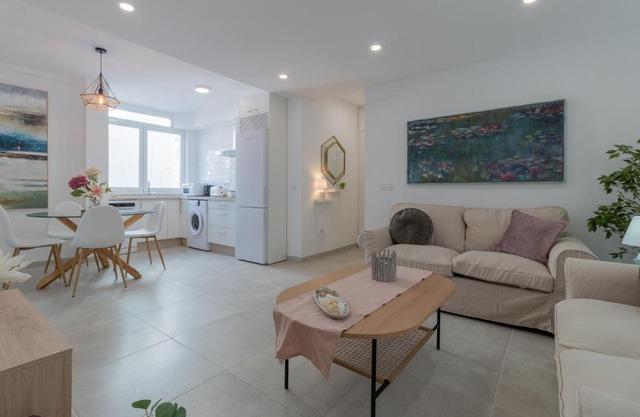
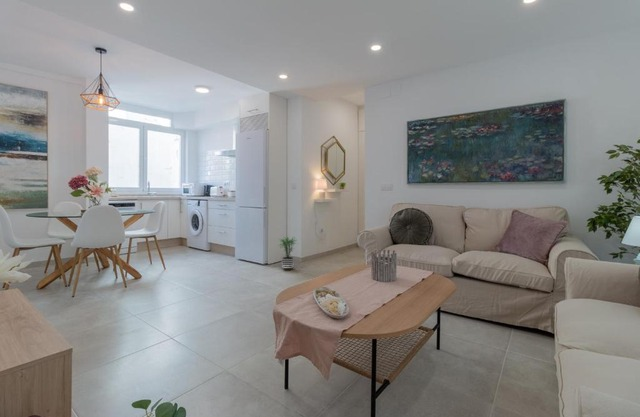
+ potted plant (287, 252)
